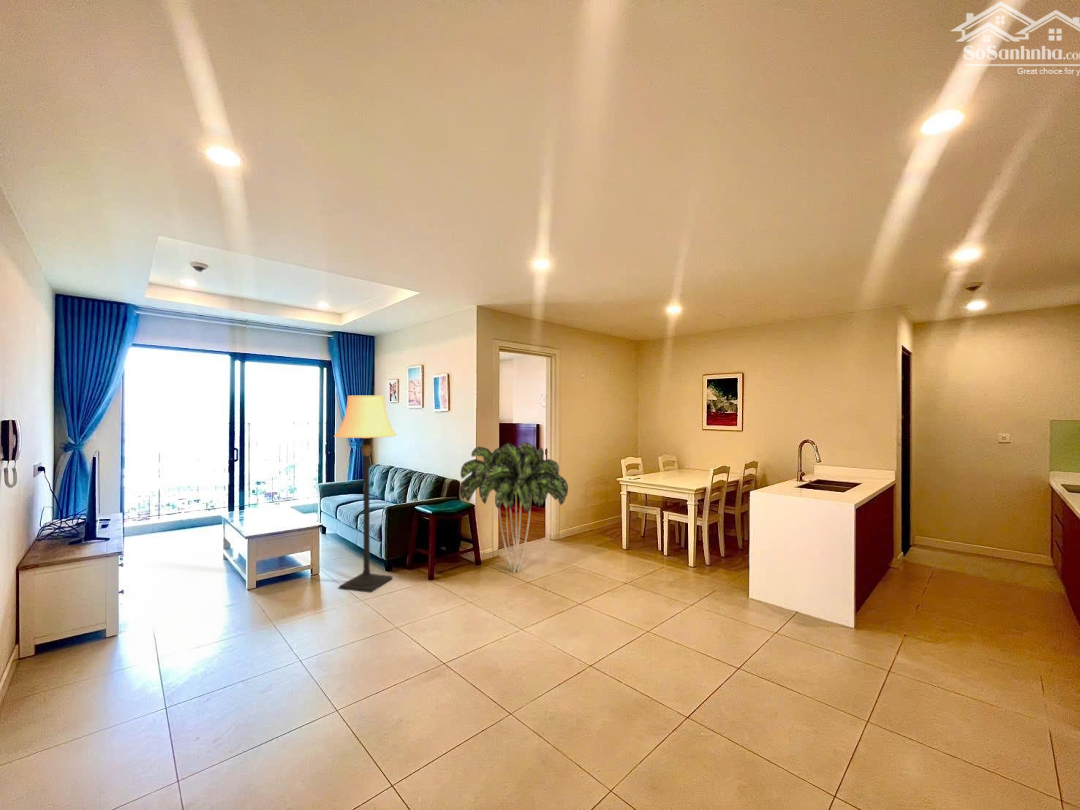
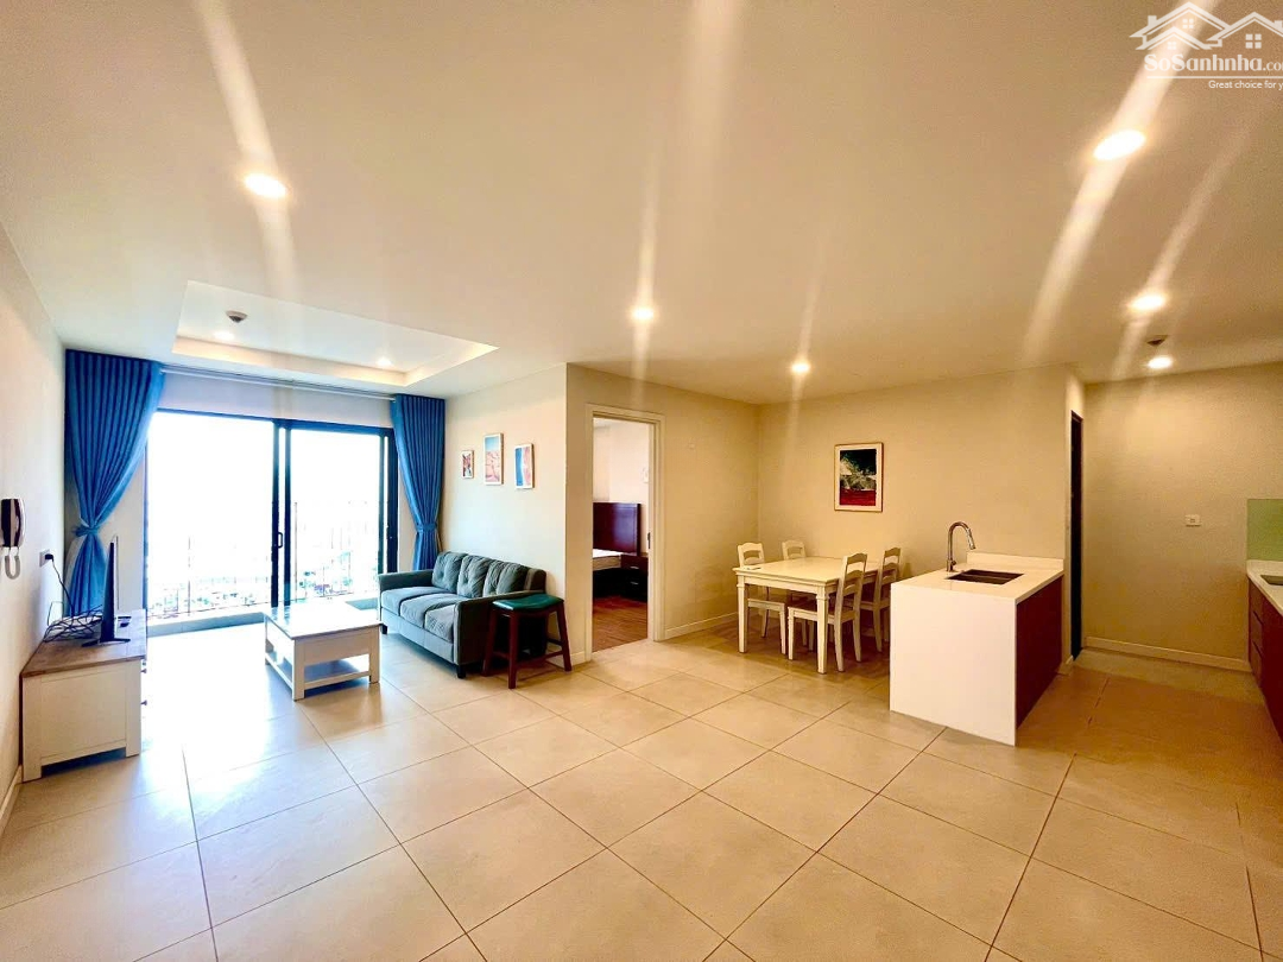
- indoor plant (515, 506)
- lamp (366, 489)
